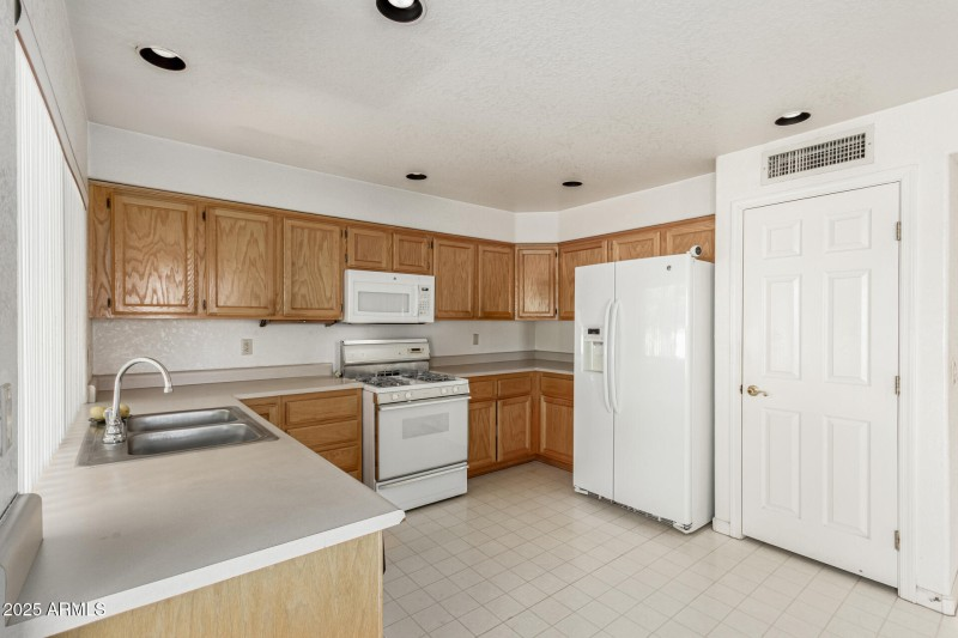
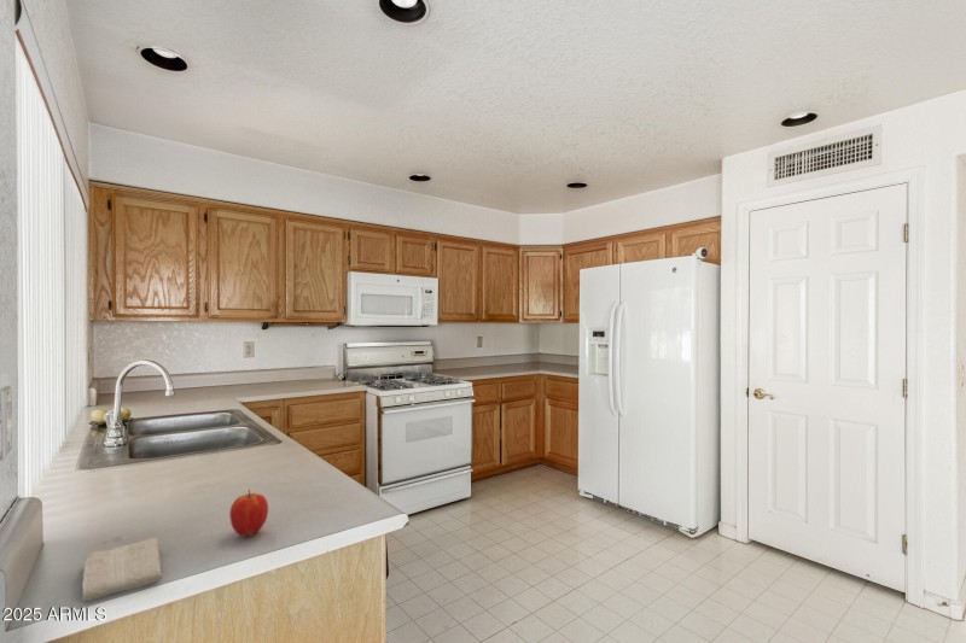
+ apple (249, 512)
+ washcloth (123, 565)
